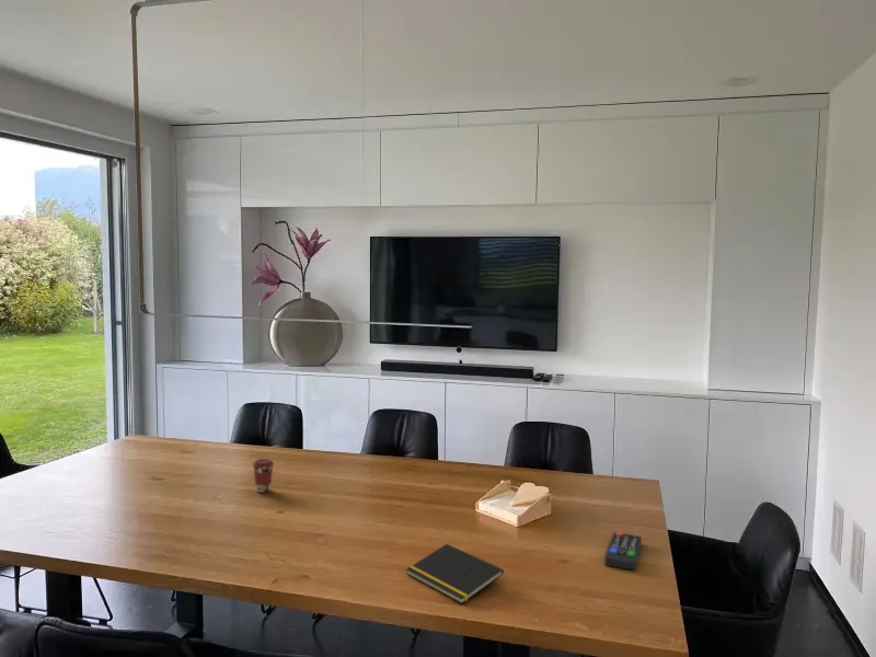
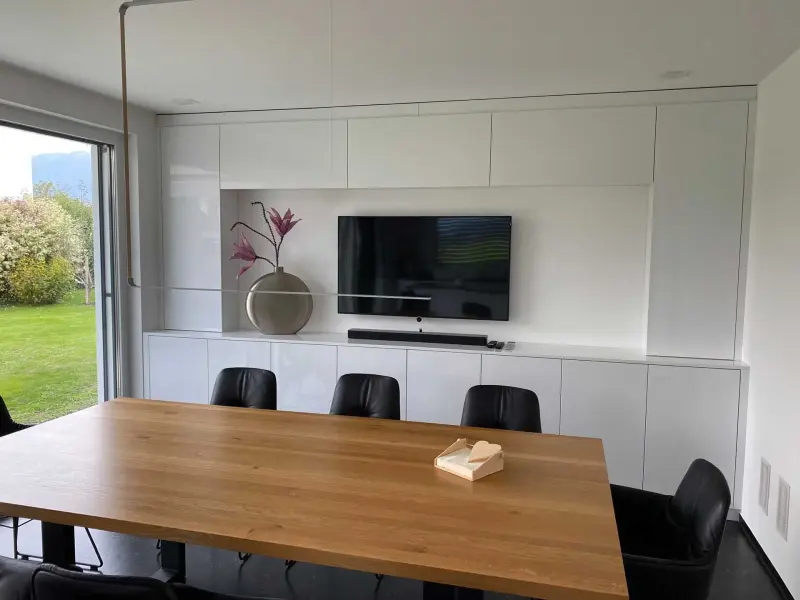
- notepad (453, 570)
- coffee cup (263, 475)
- remote control (623, 549)
